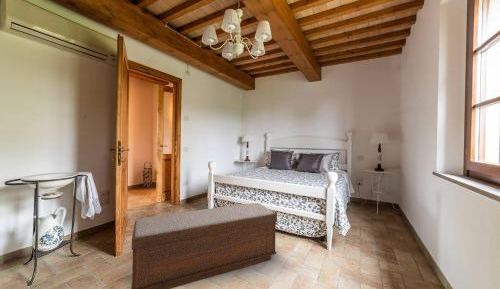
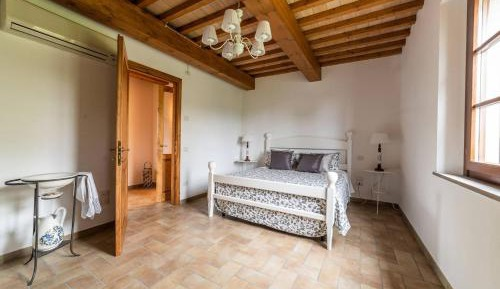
- bench (209, 239)
